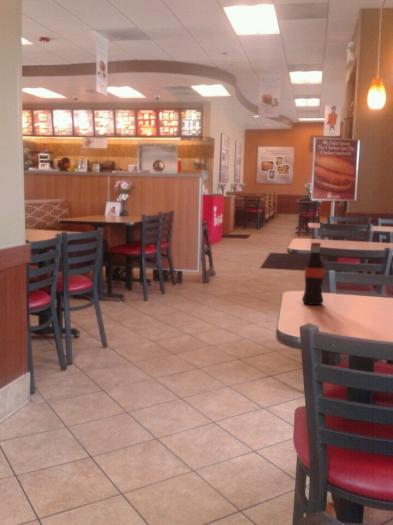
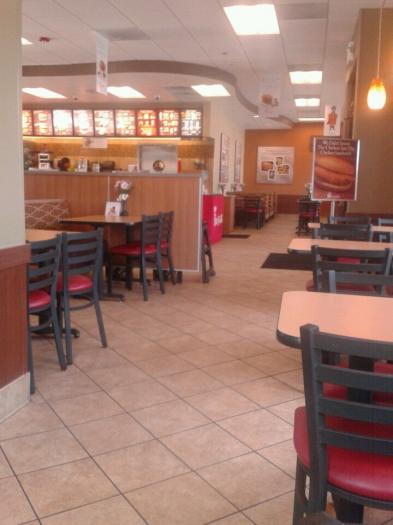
- bottle (314, 272)
